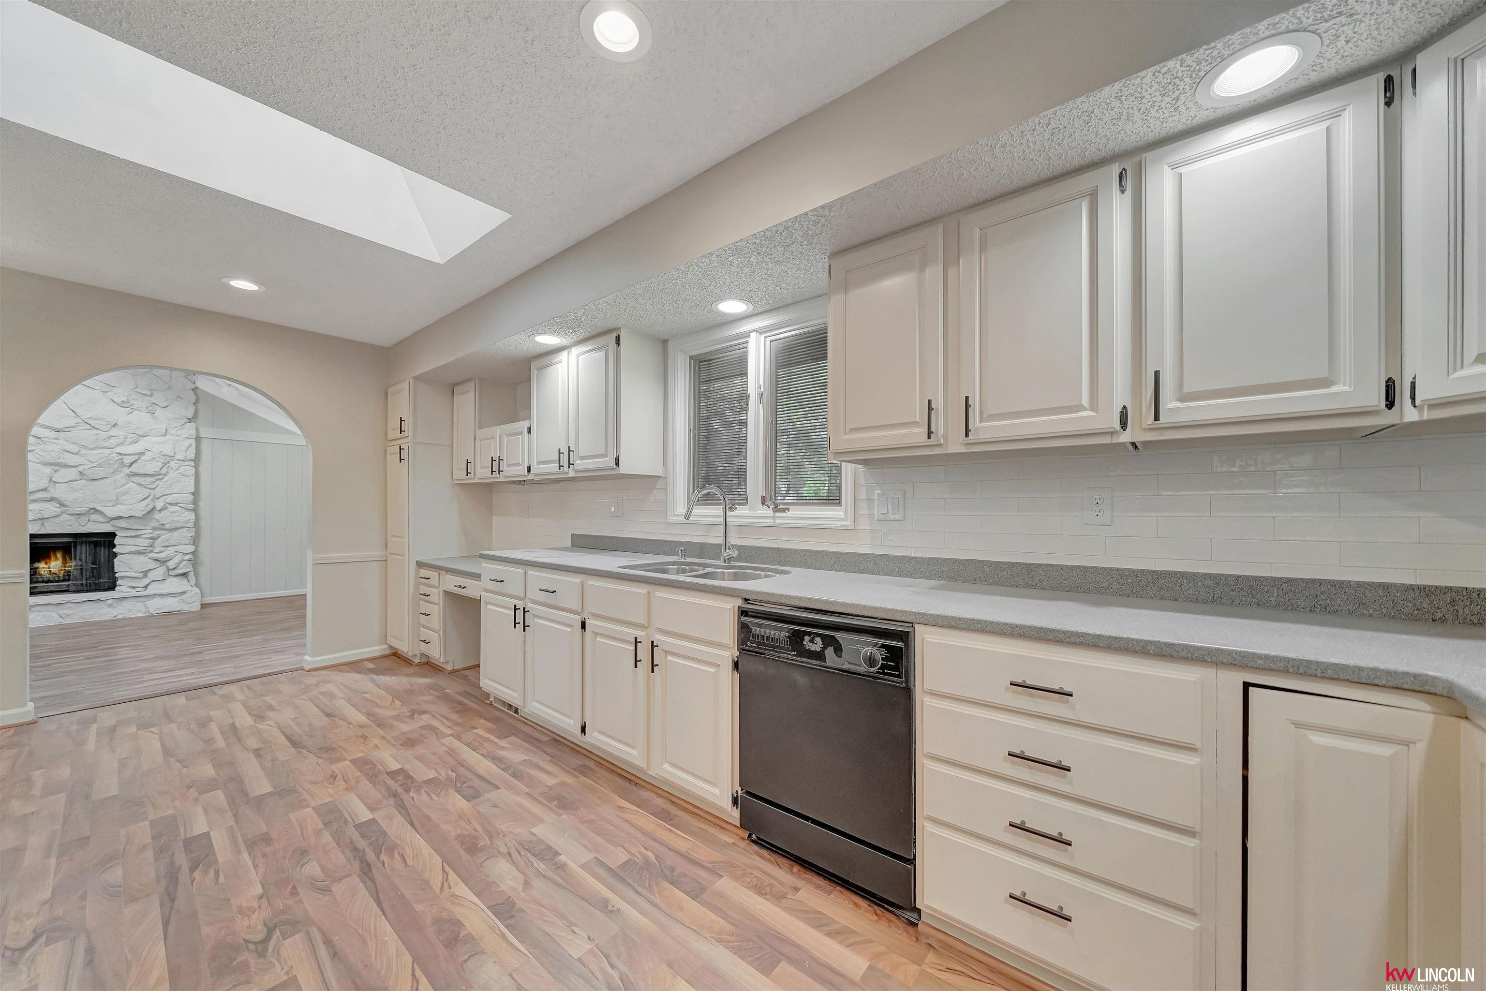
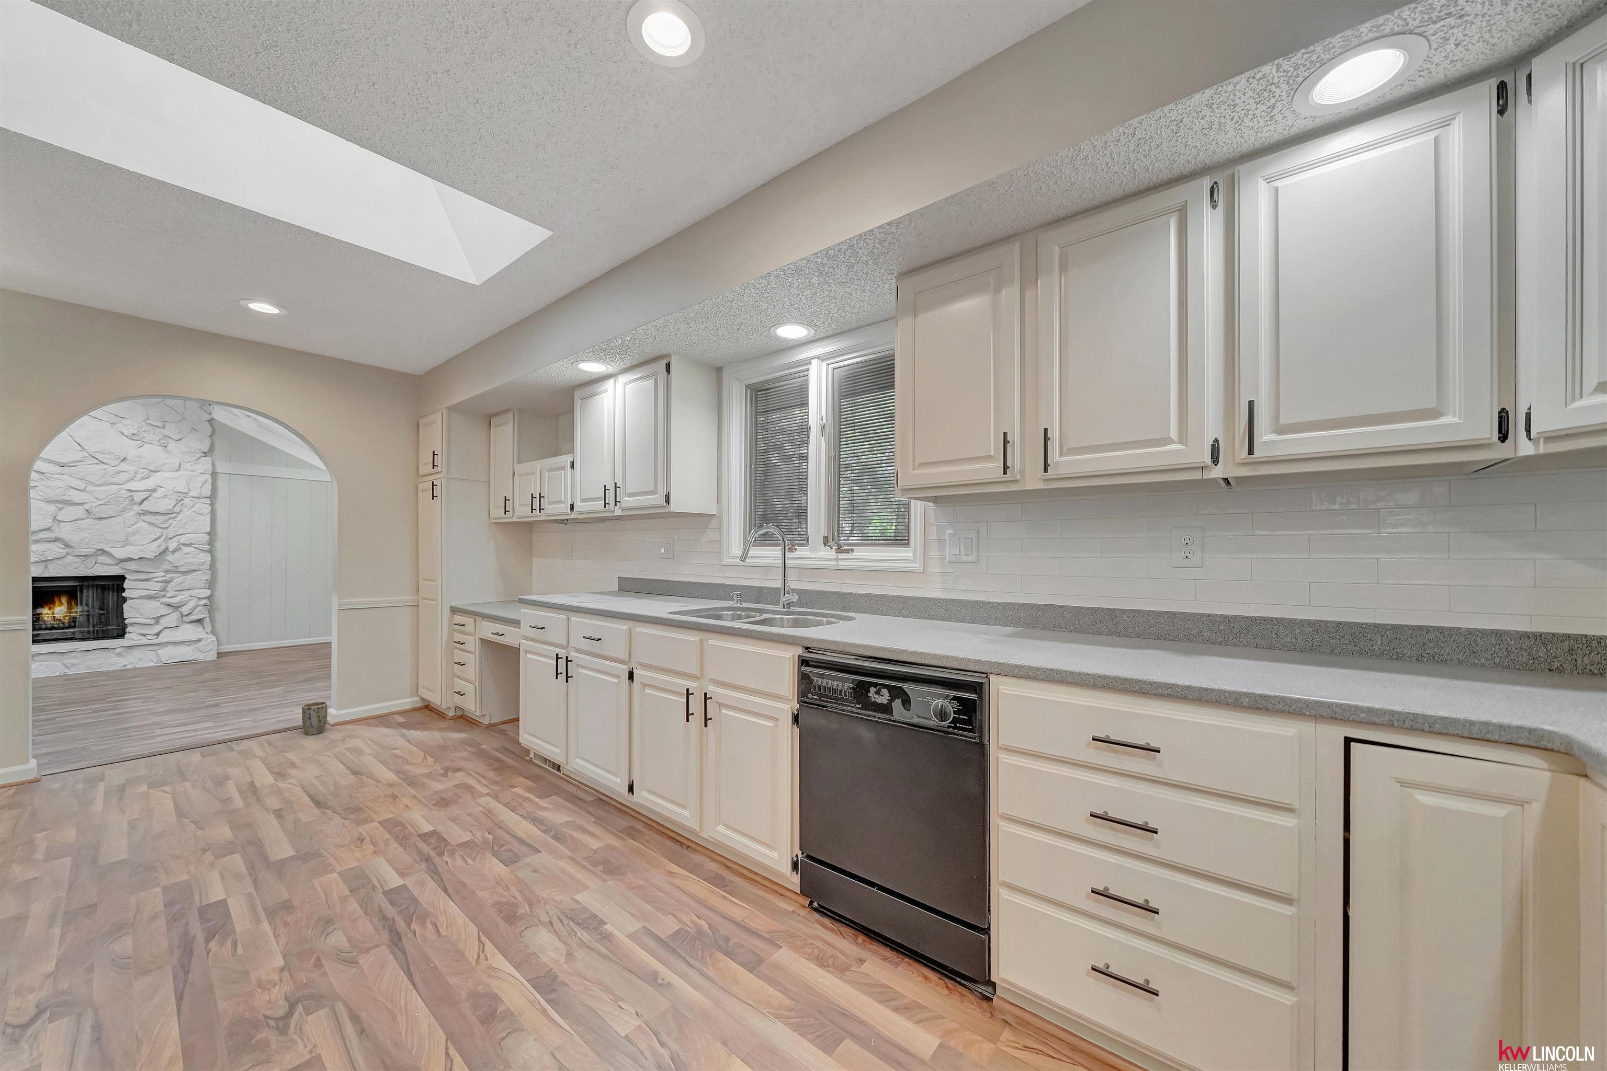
+ plant pot (314, 718)
